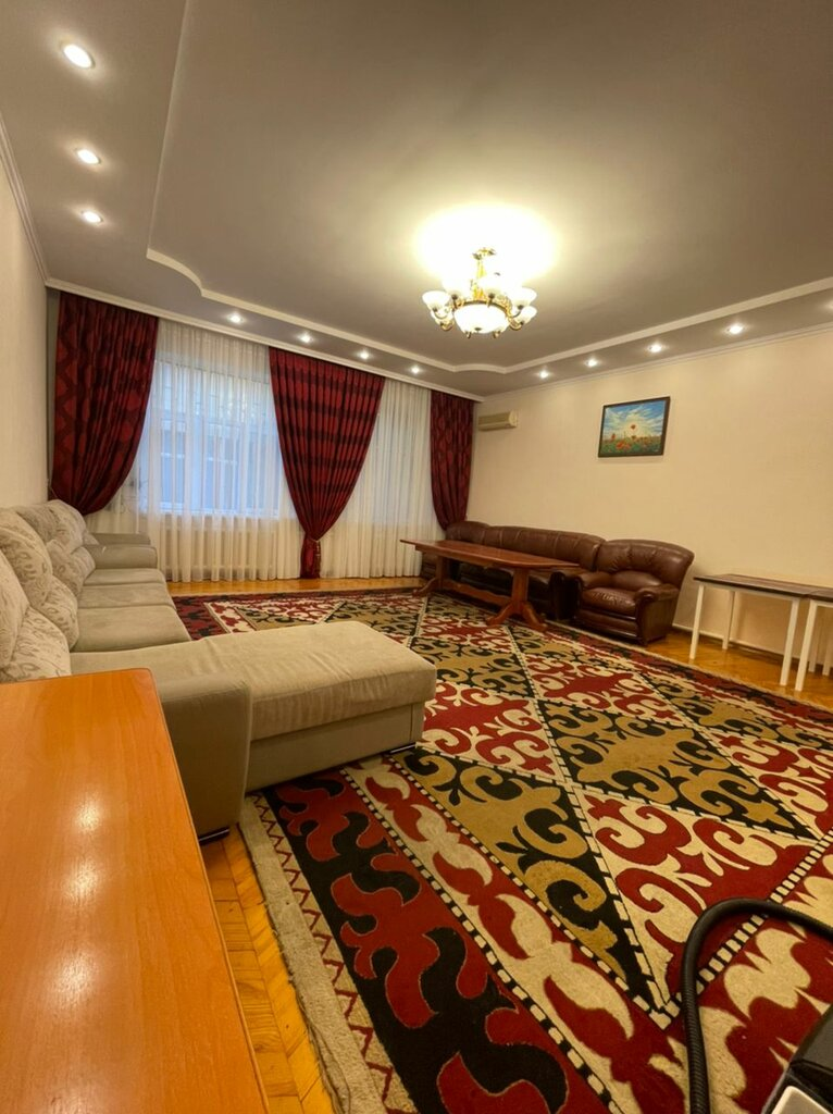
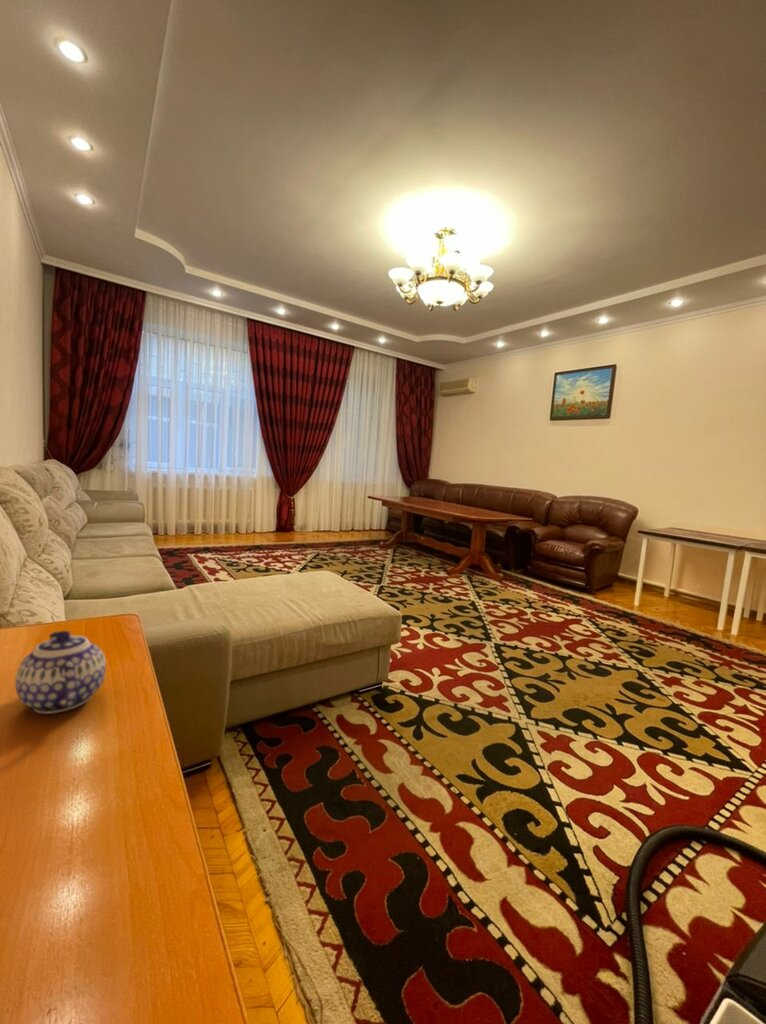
+ teapot (62, 666)
